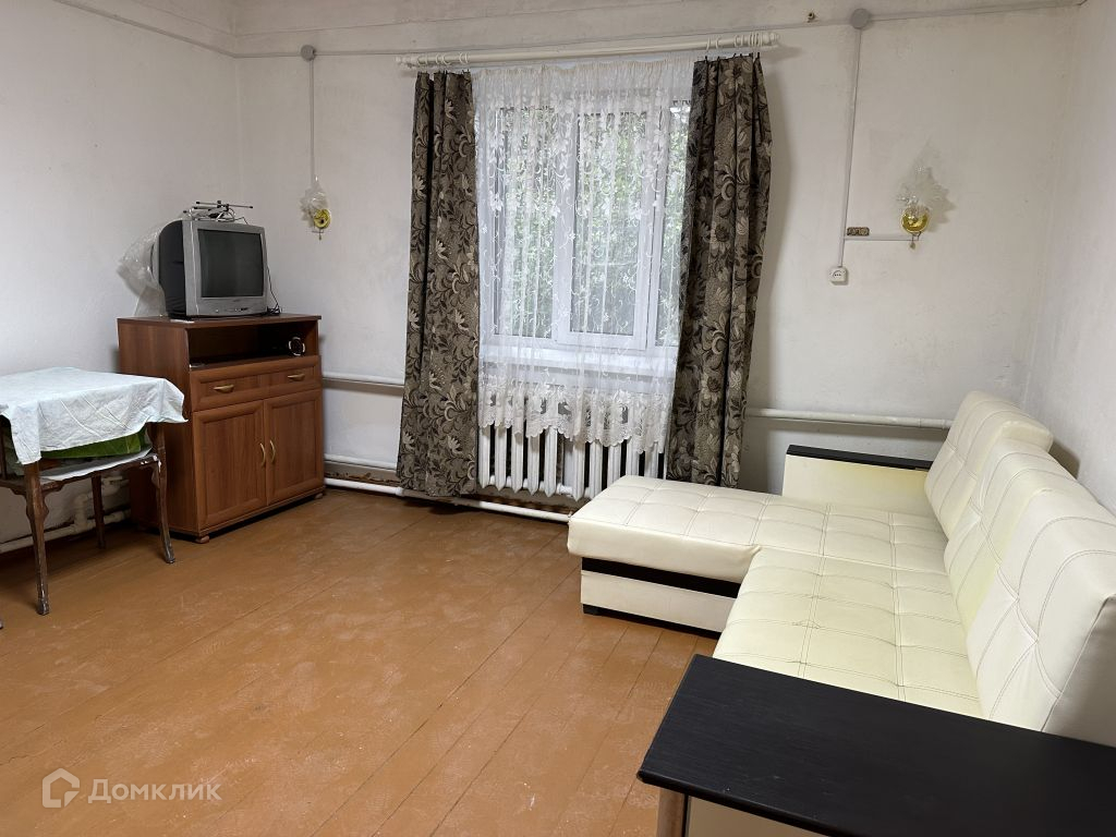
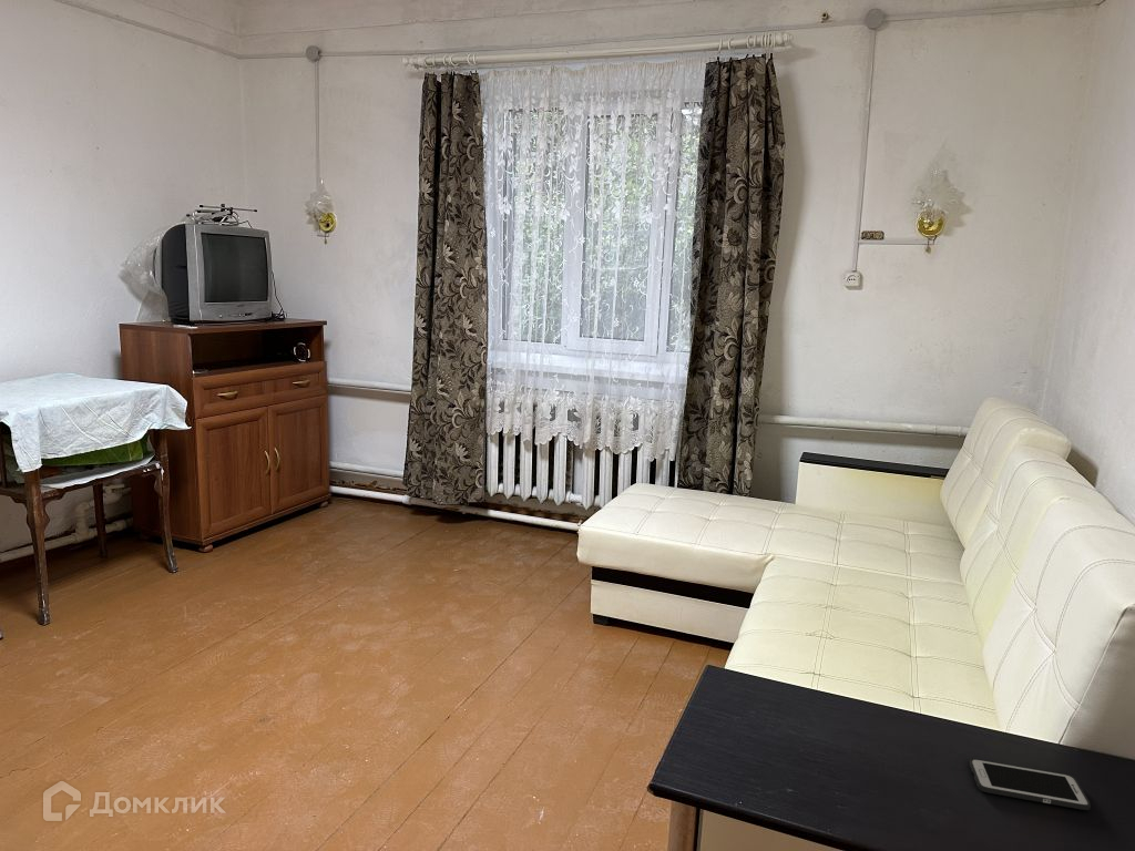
+ cell phone (1026, 783)
